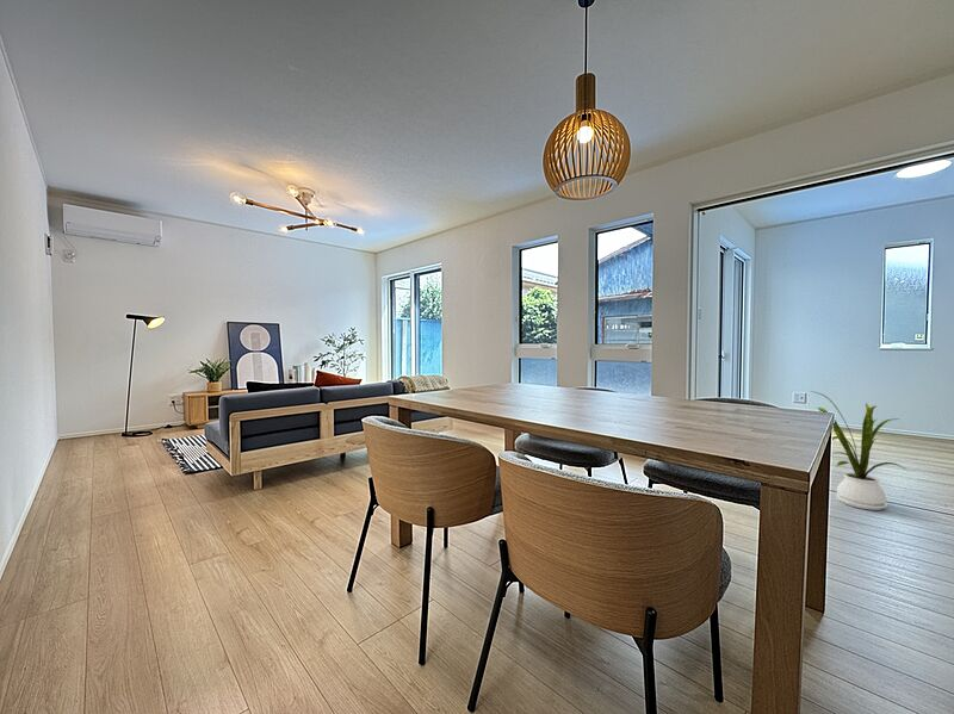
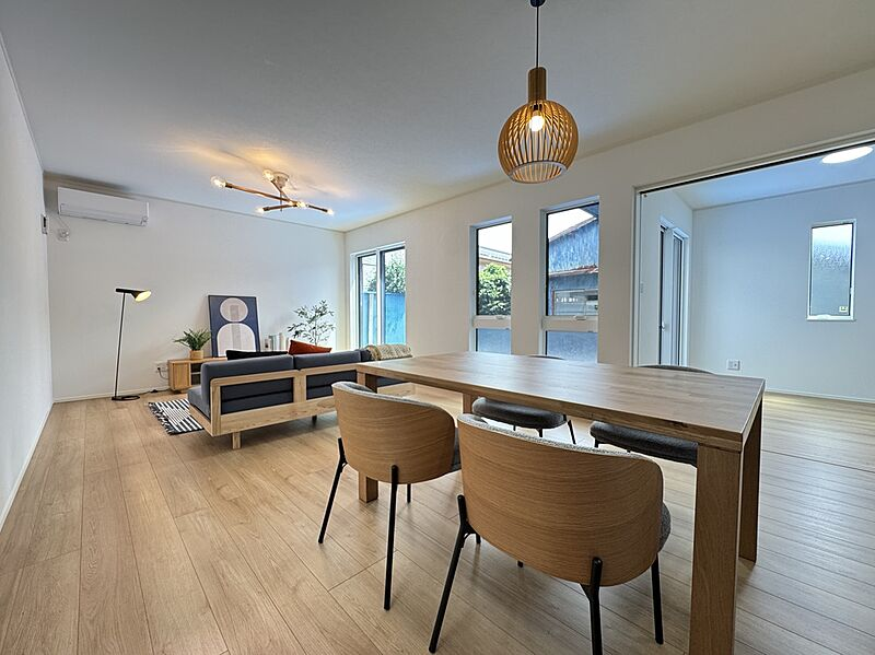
- house plant (855, 447)
